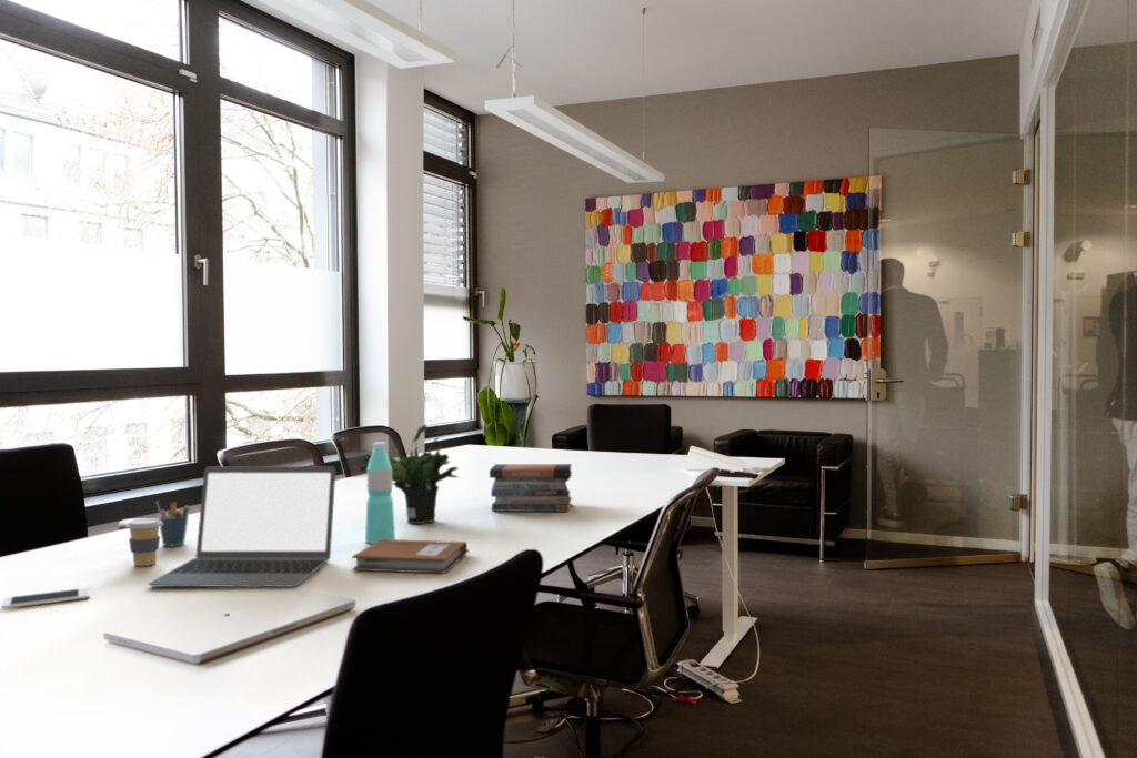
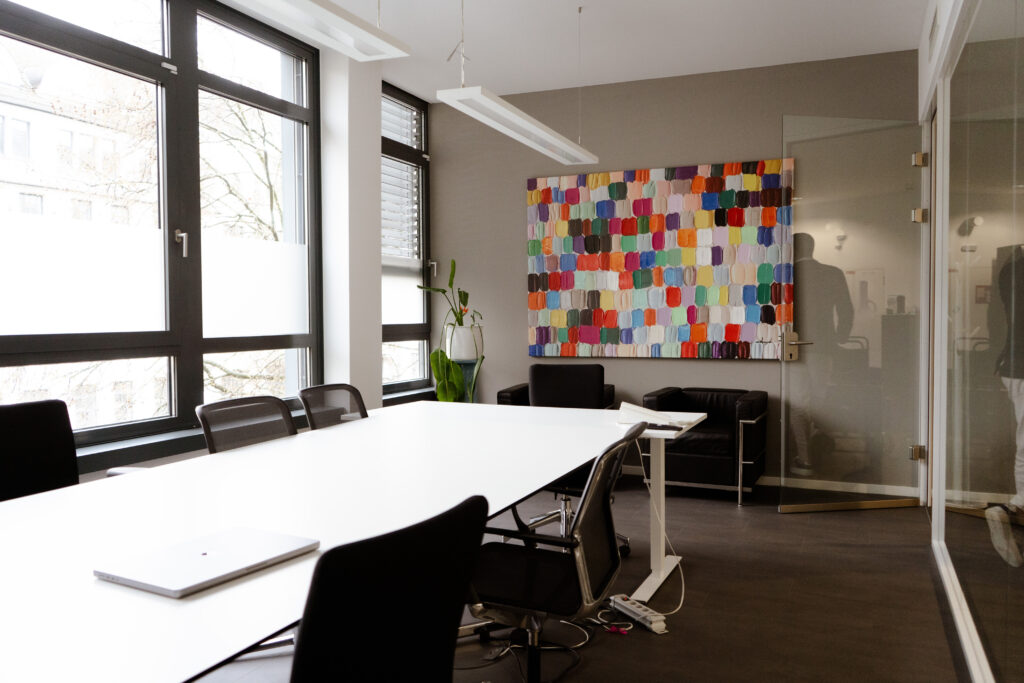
- potted plant (410, 473)
- water bottle (380, 492)
- pen holder (173, 522)
- book stack (531, 487)
- laptop (246, 522)
- notebook (414, 554)
- cell phone (47, 597)
- coffee cup (144, 542)
